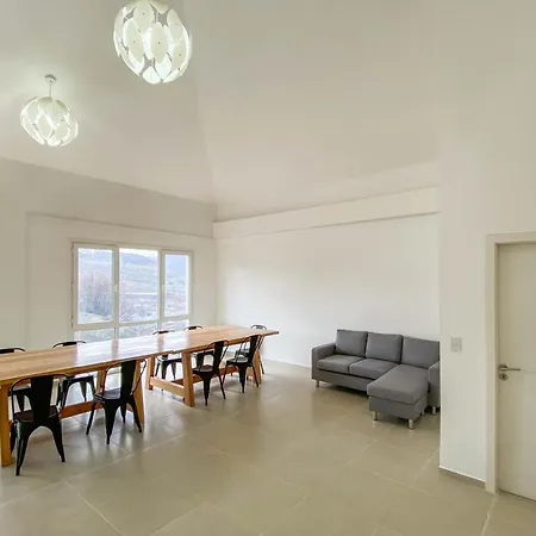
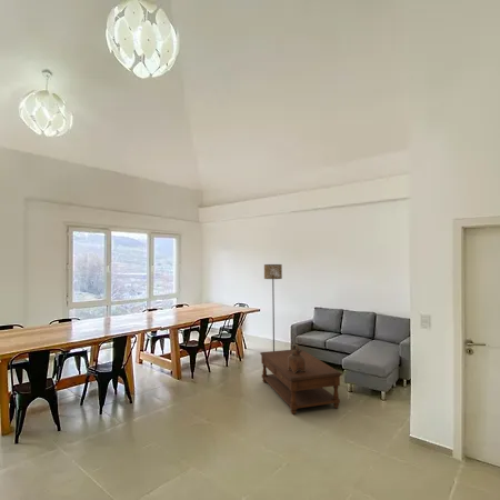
+ coffee table (297, 377)
+ vessel (296, 357)
+ floor lamp (273, 310)
